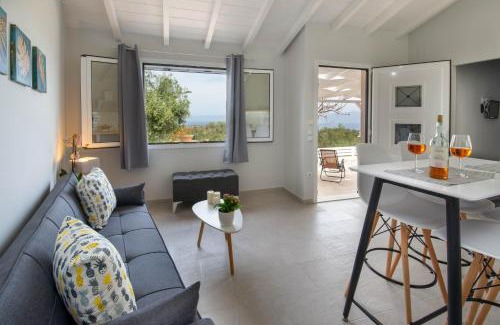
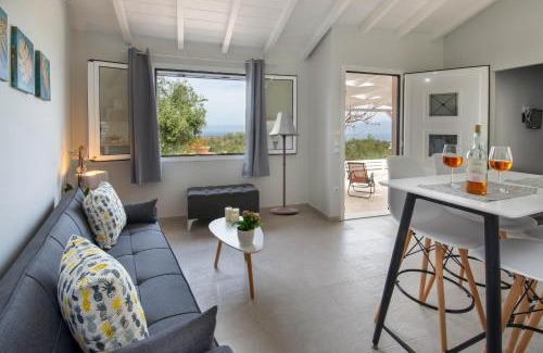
+ floor lamp (283, 163)
